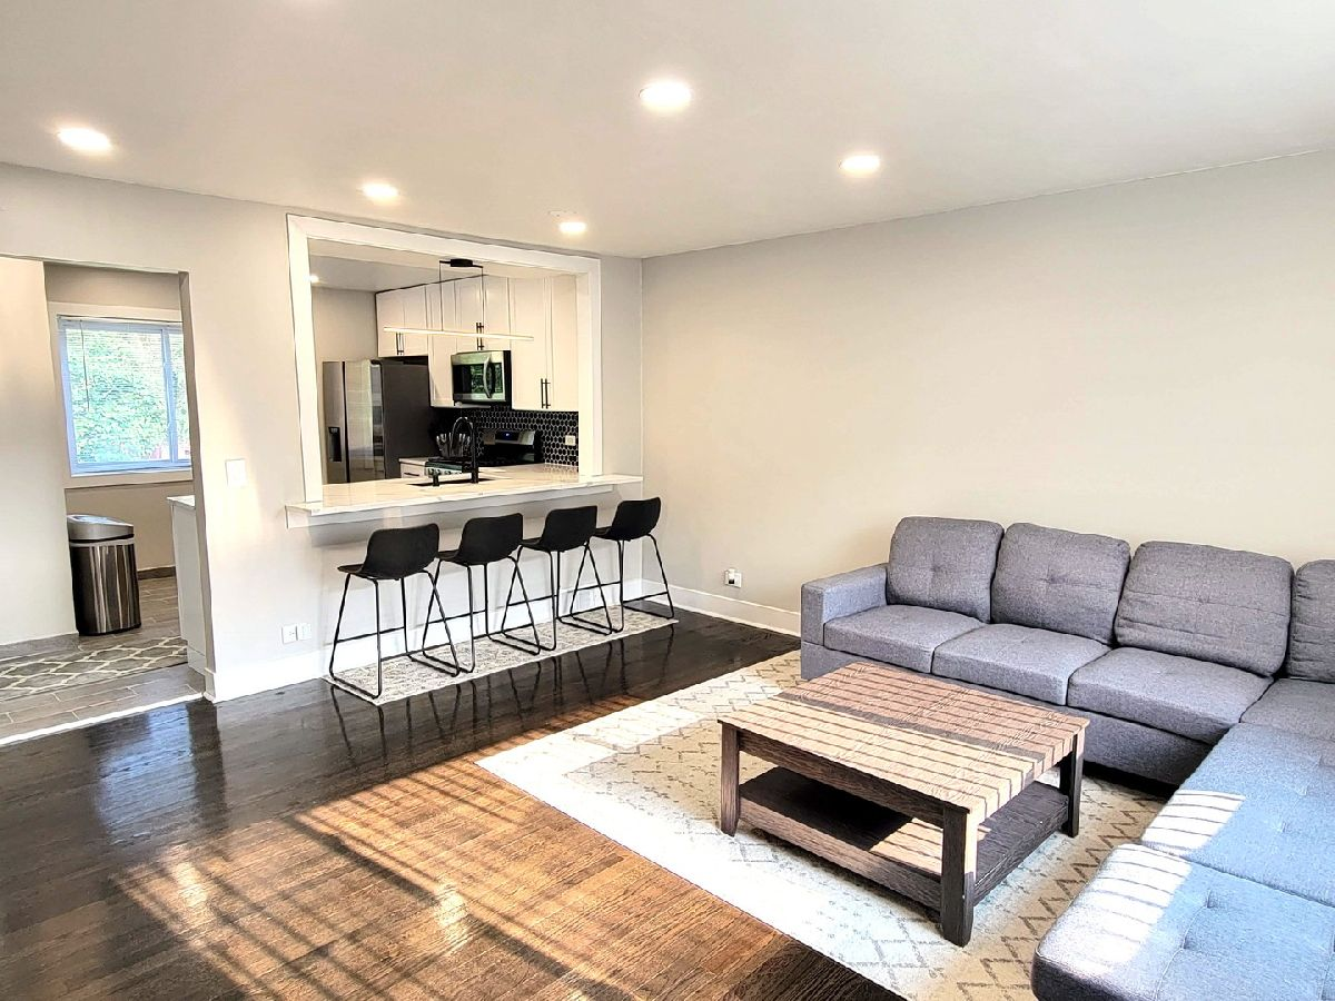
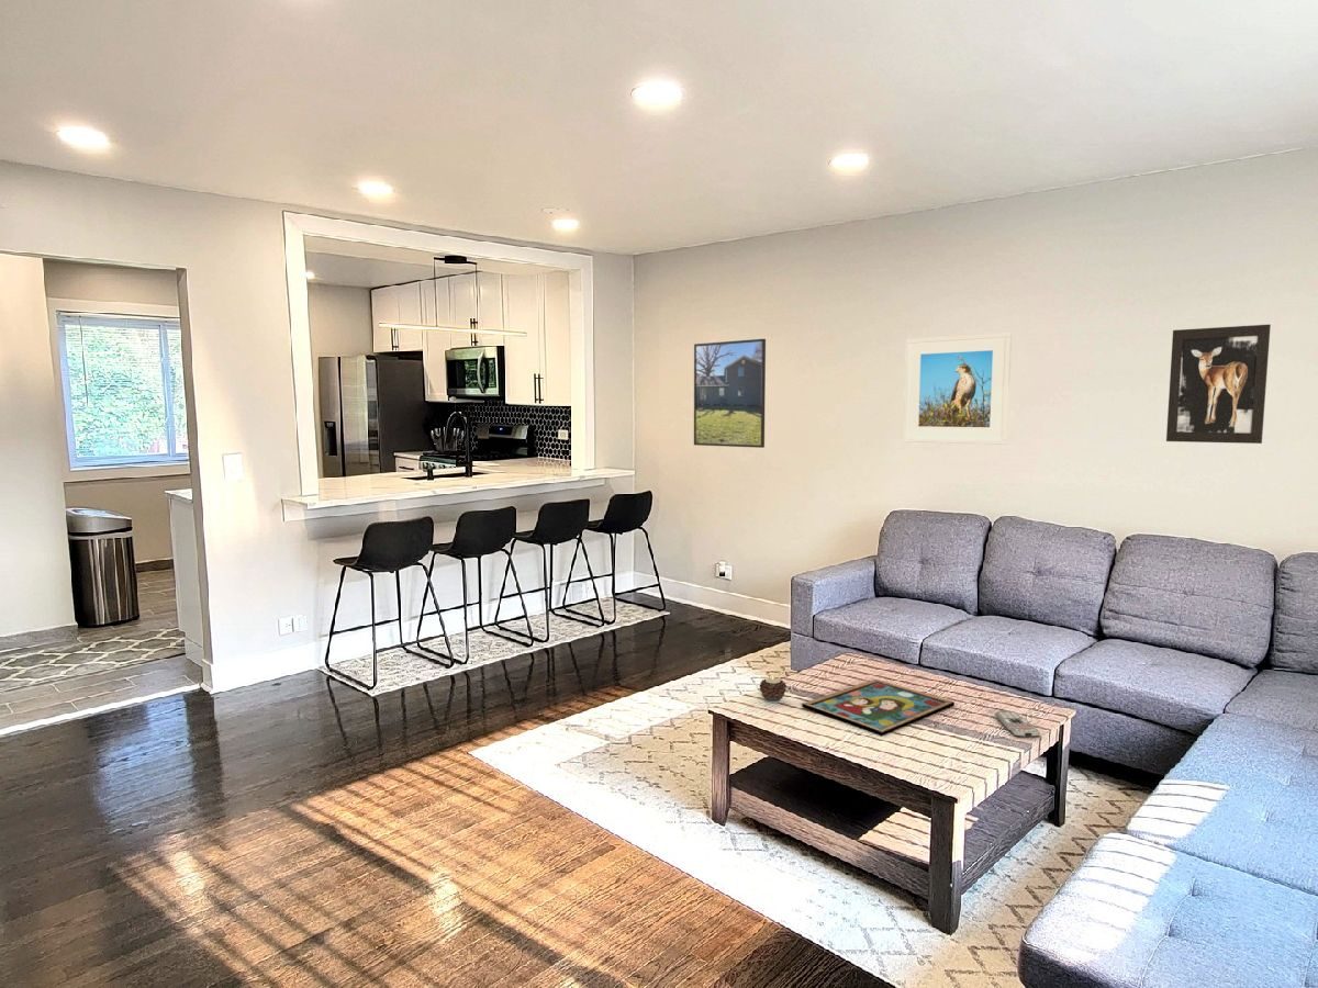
+ candle (772, 688)
+ wall art (1216, 385)
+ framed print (954, 390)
+ framed painting (878, 704)
+ remote control (1015, 723)
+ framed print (728, 394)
